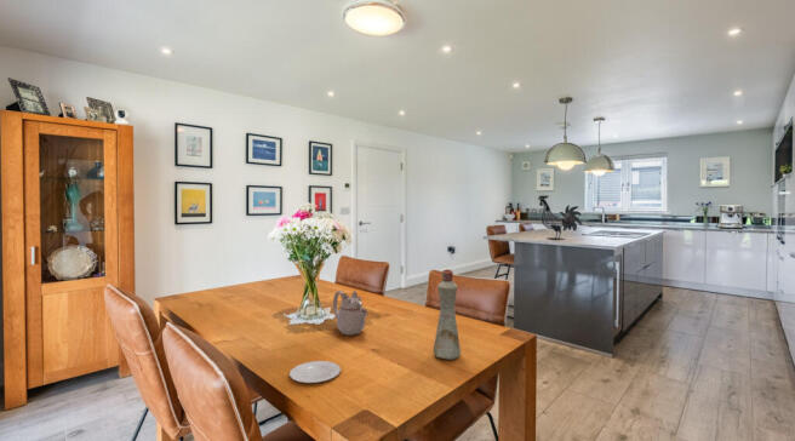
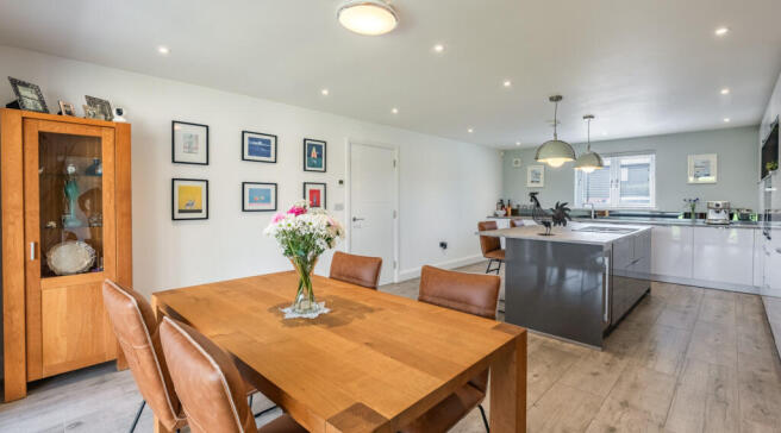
- bottle (446, 311)
- plate (320, 361)
- teapot (349, 311)
